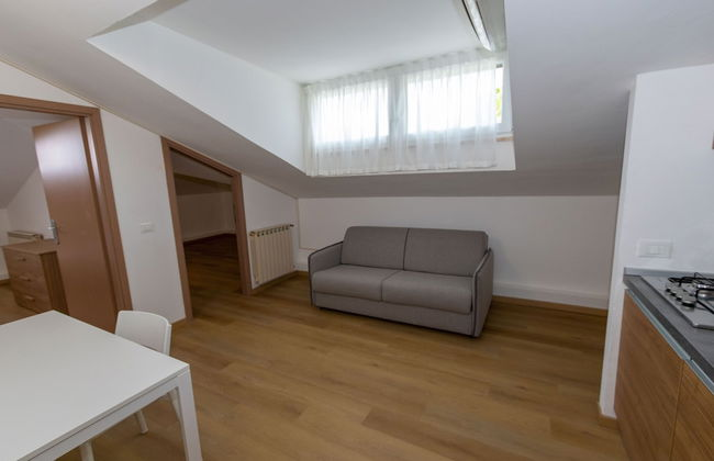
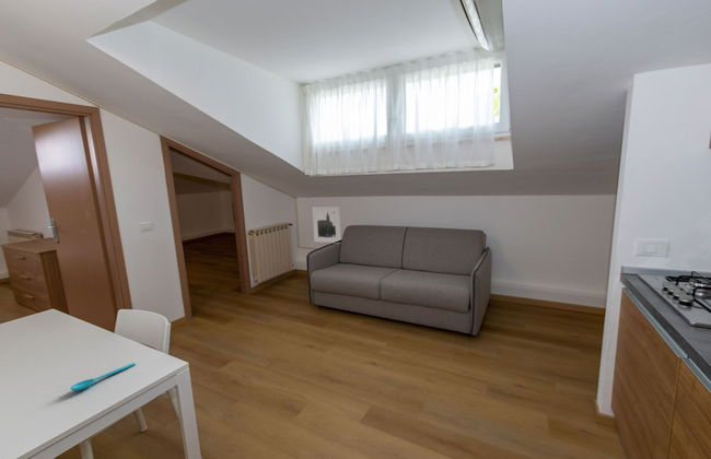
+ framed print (326, 224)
+ spoon (105, 375)
